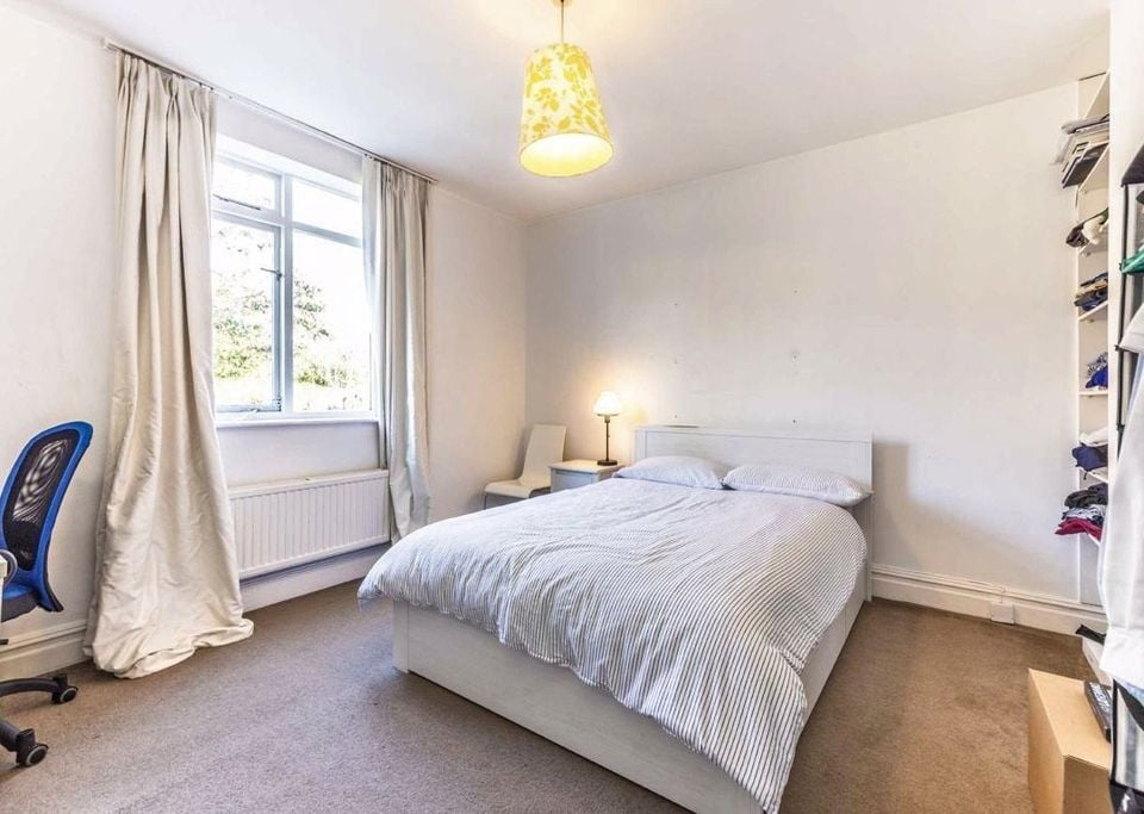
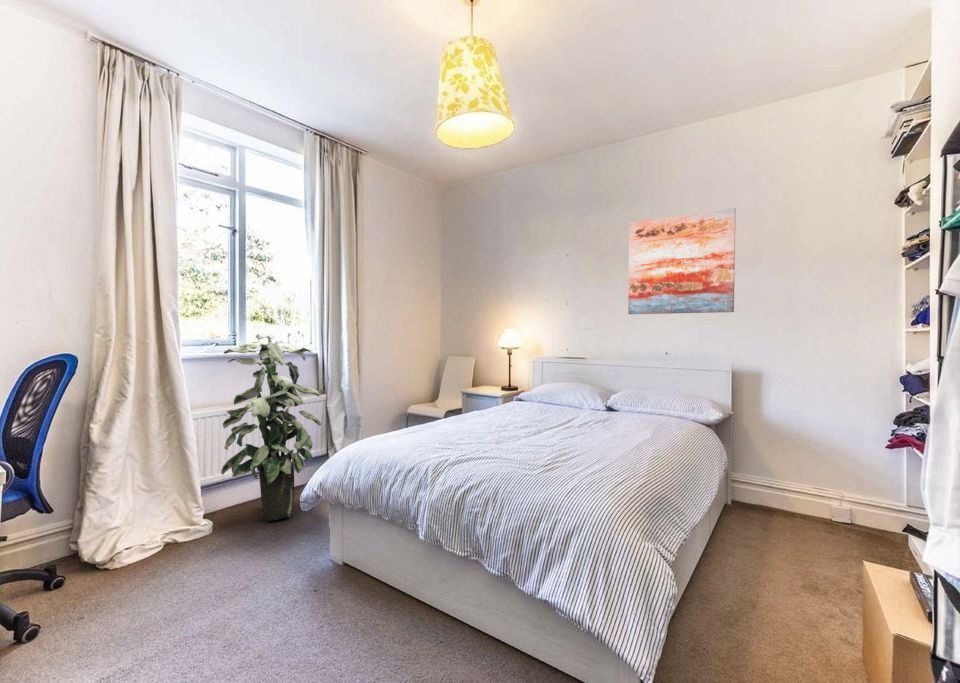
+ wall art (678, 264)
+ indoor plant (270, 425)
